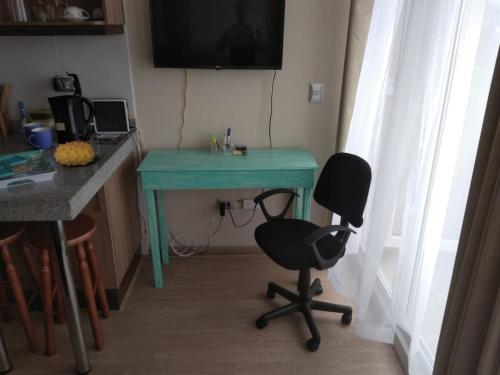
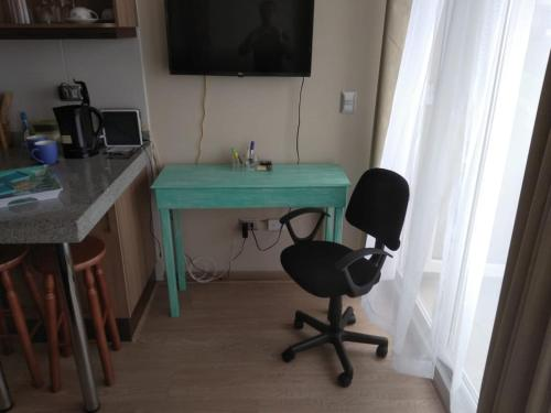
- fruit (74, 153)
